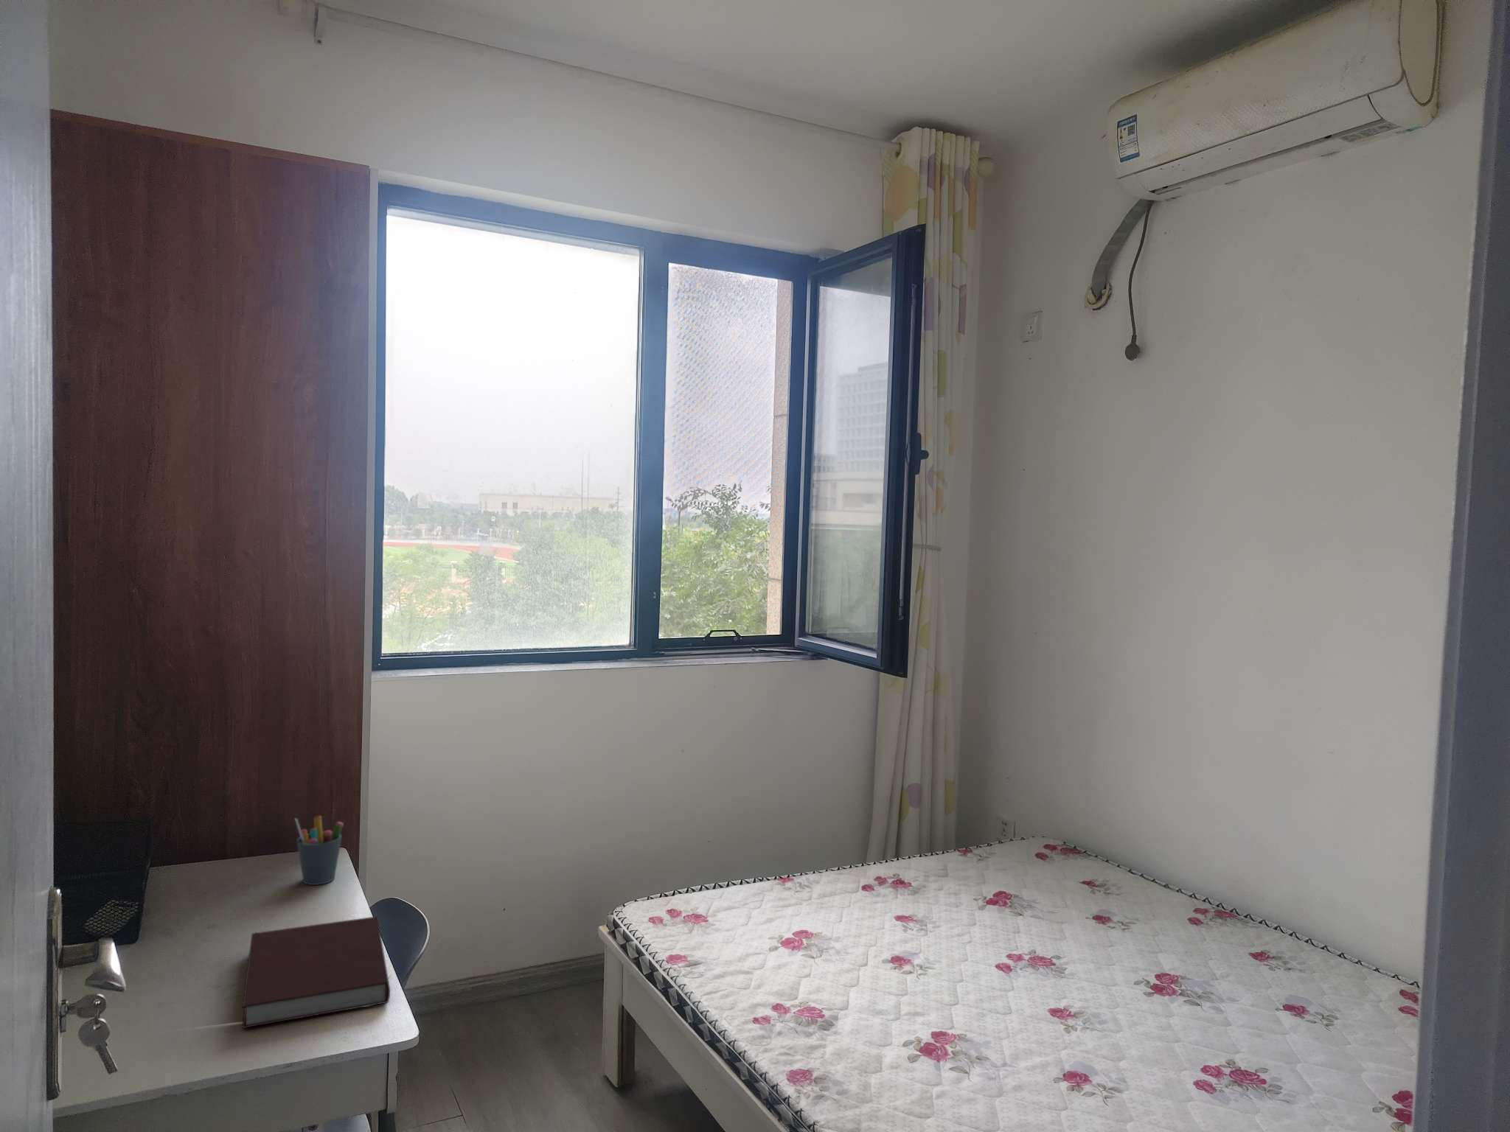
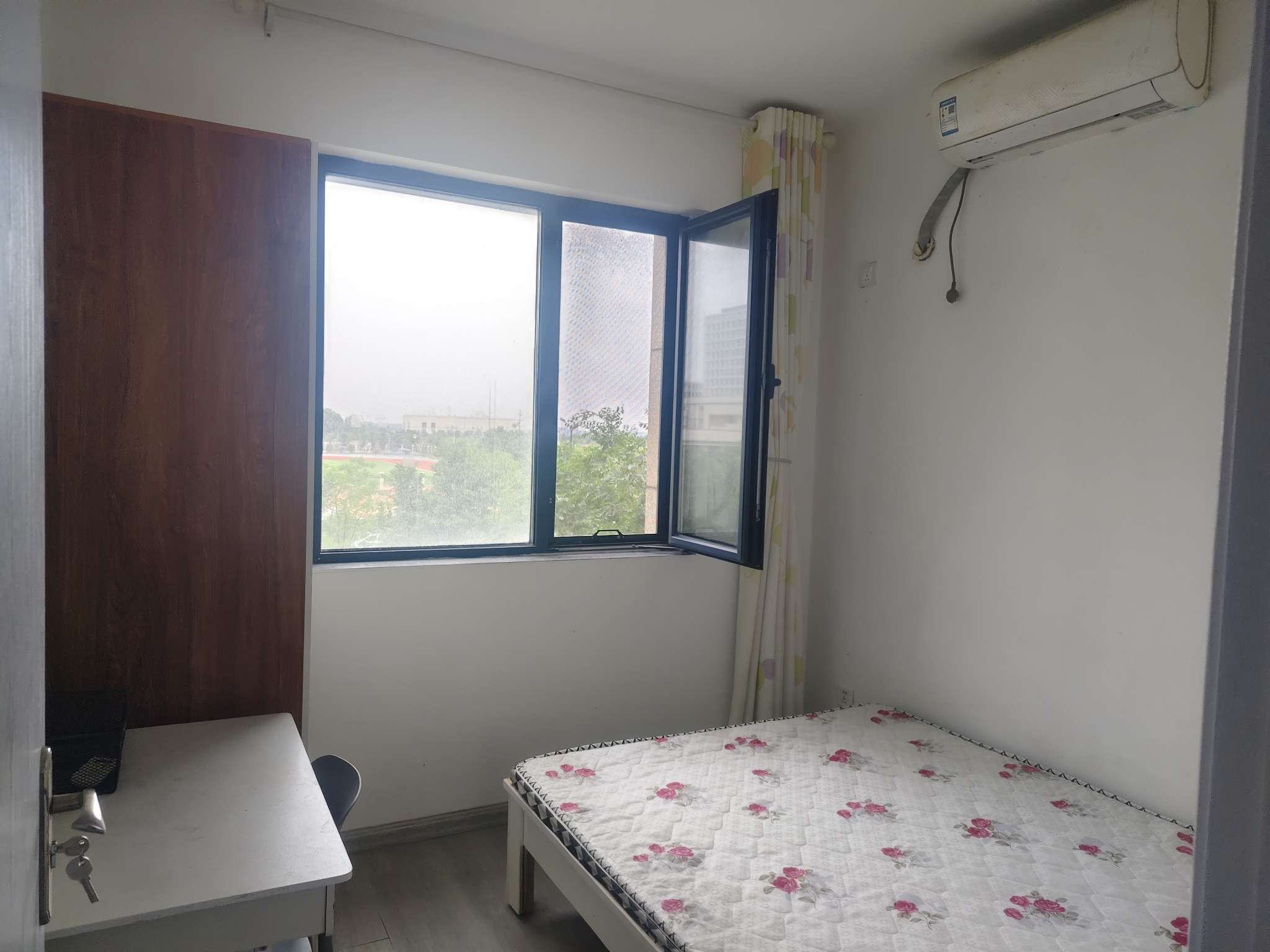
- notebook (317, 967)
- pen holder (319, 847)
